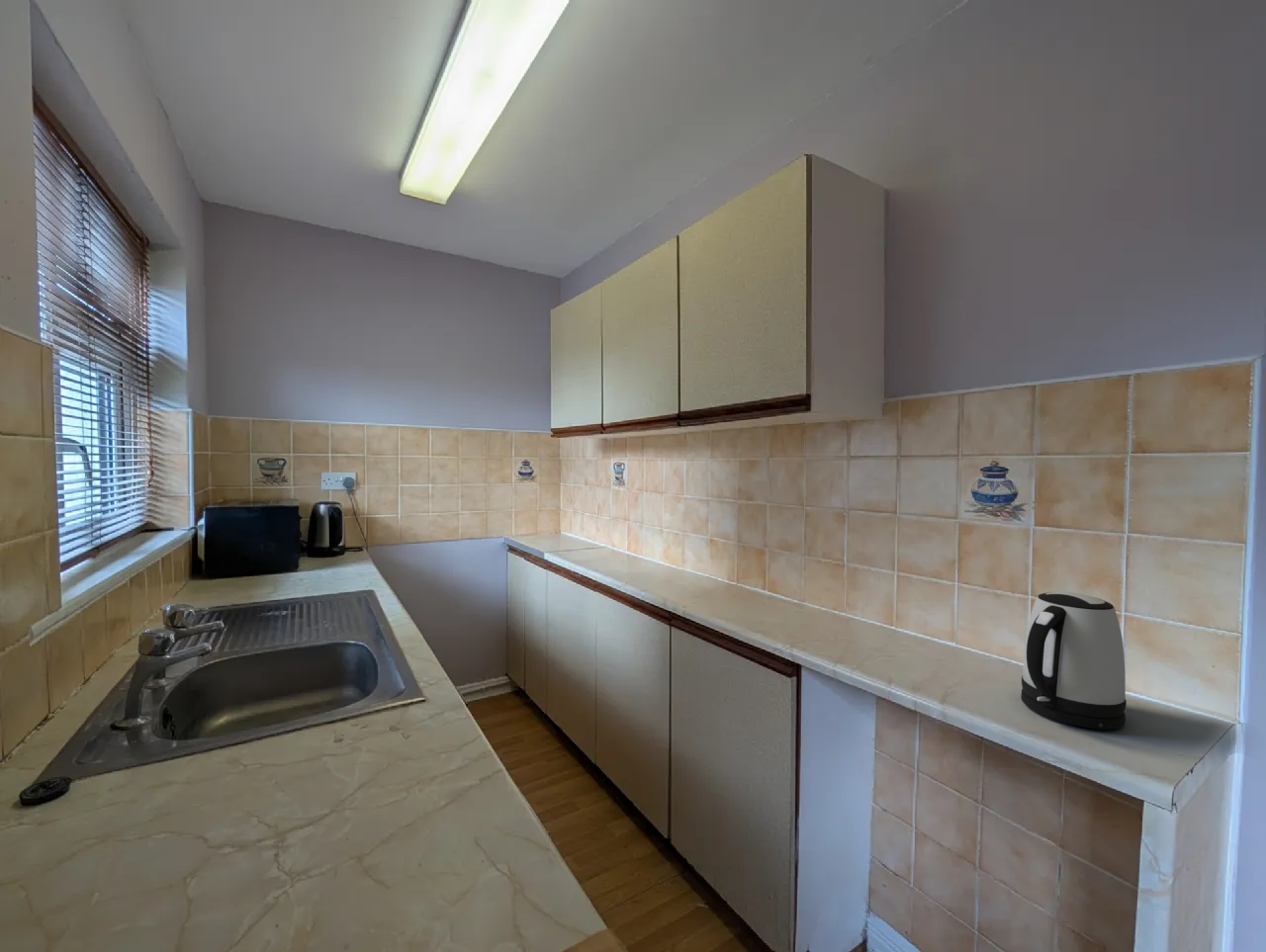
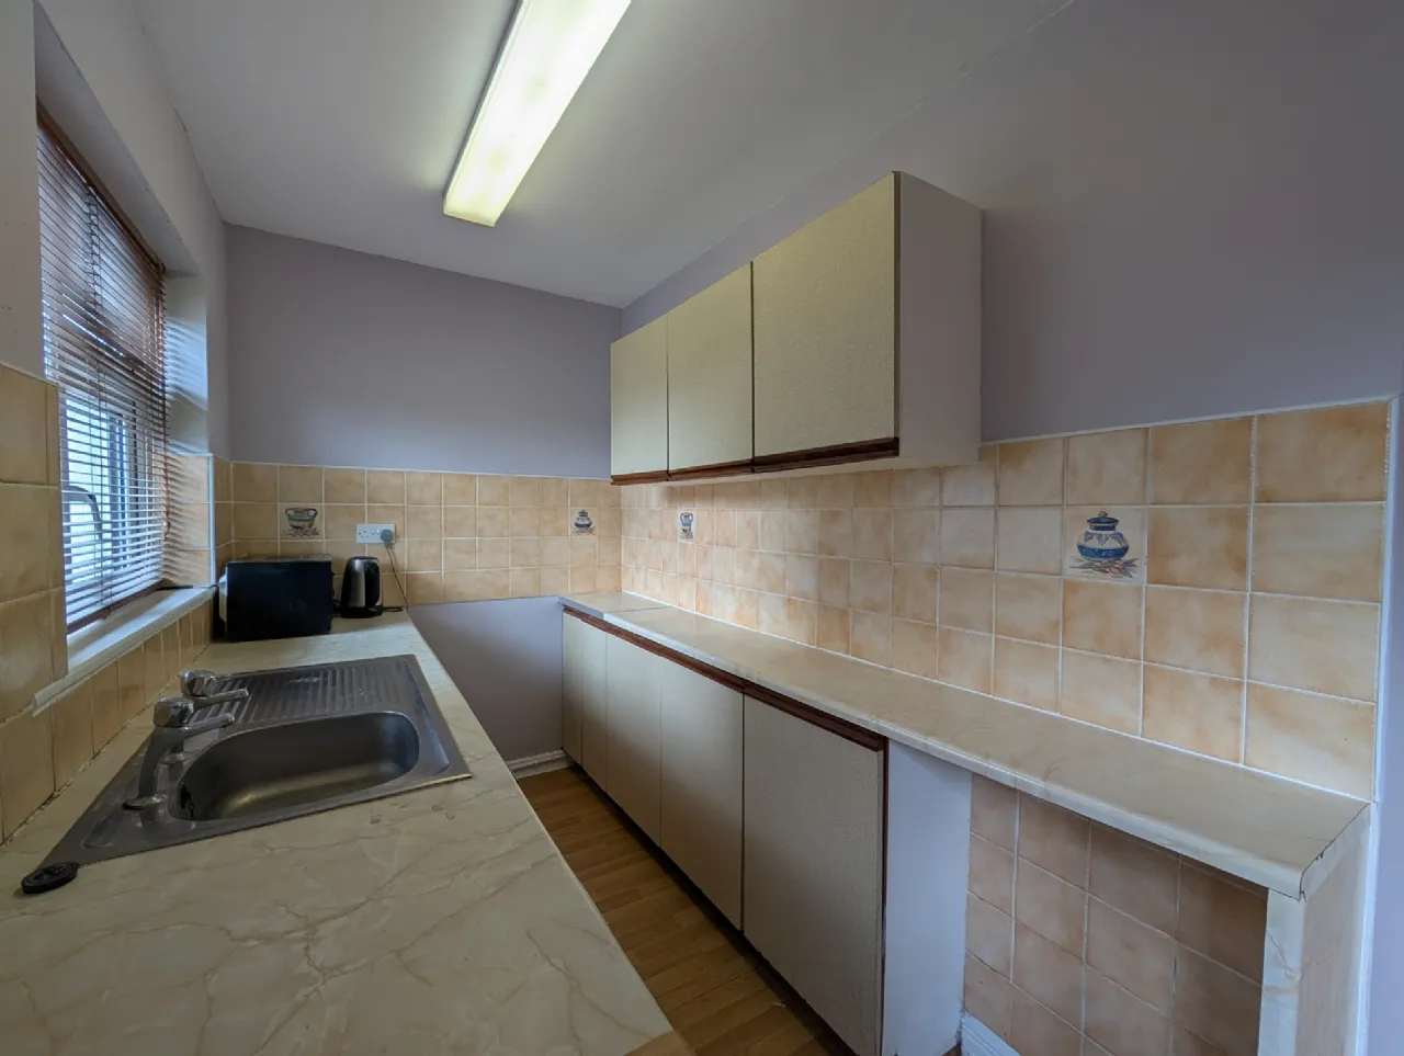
- kettle (1065, 653)
